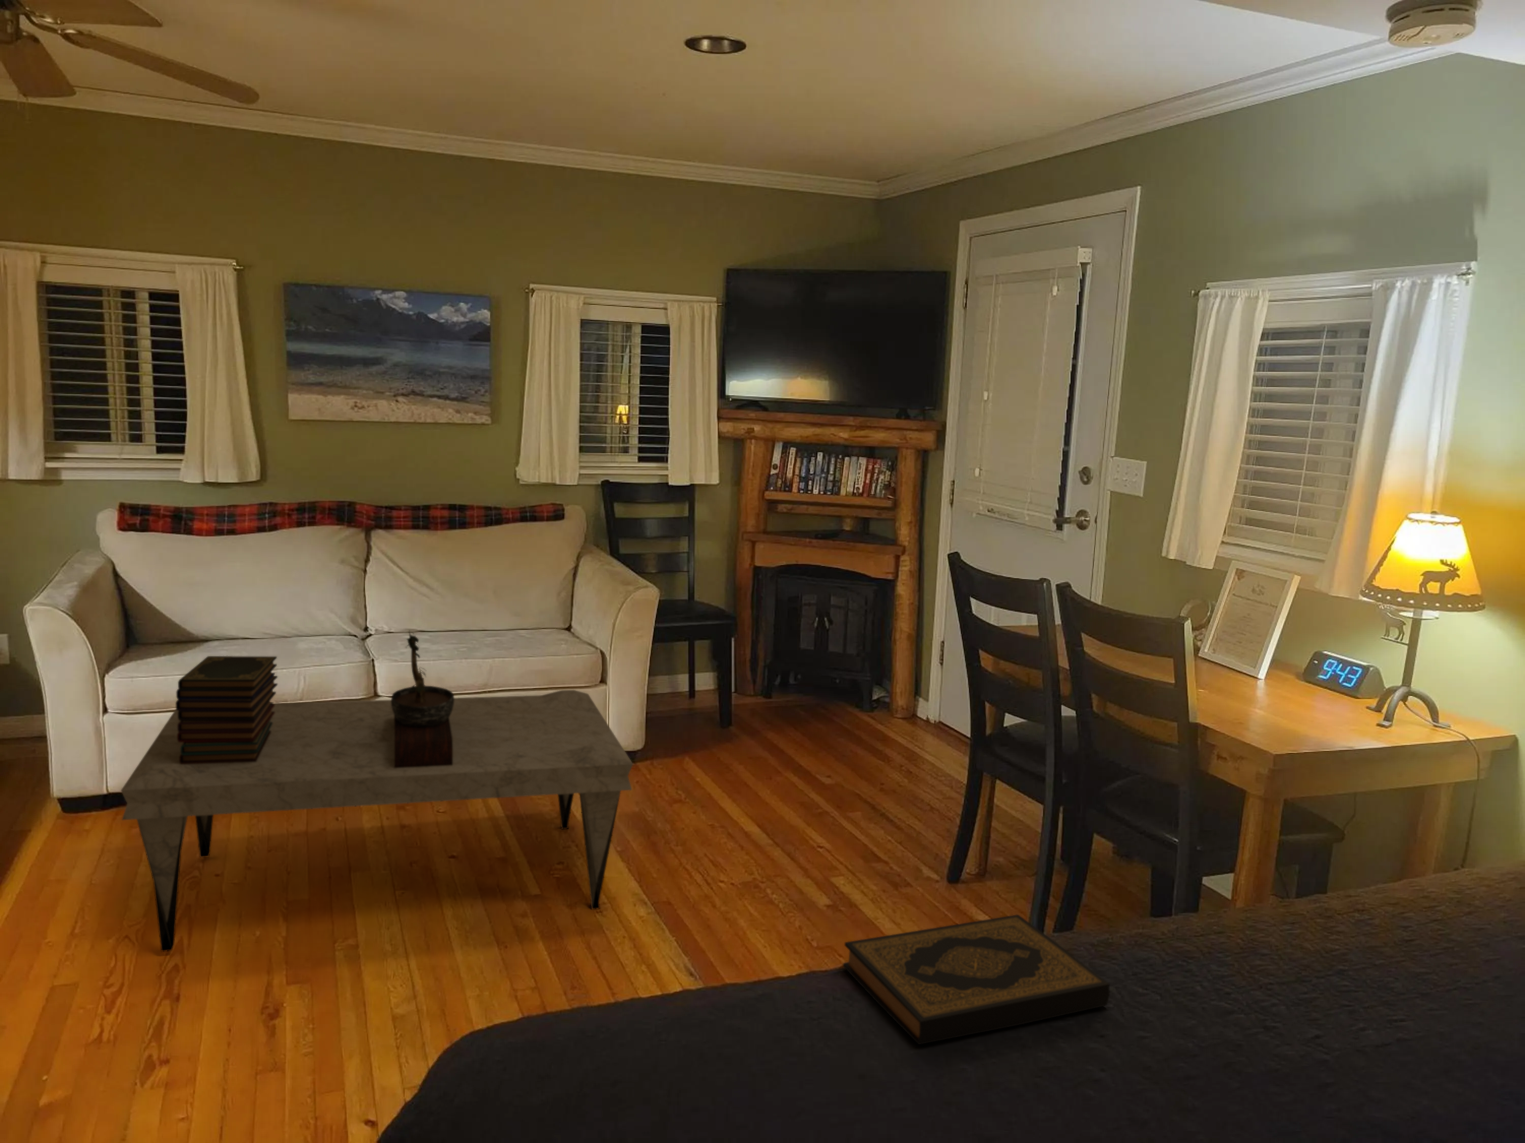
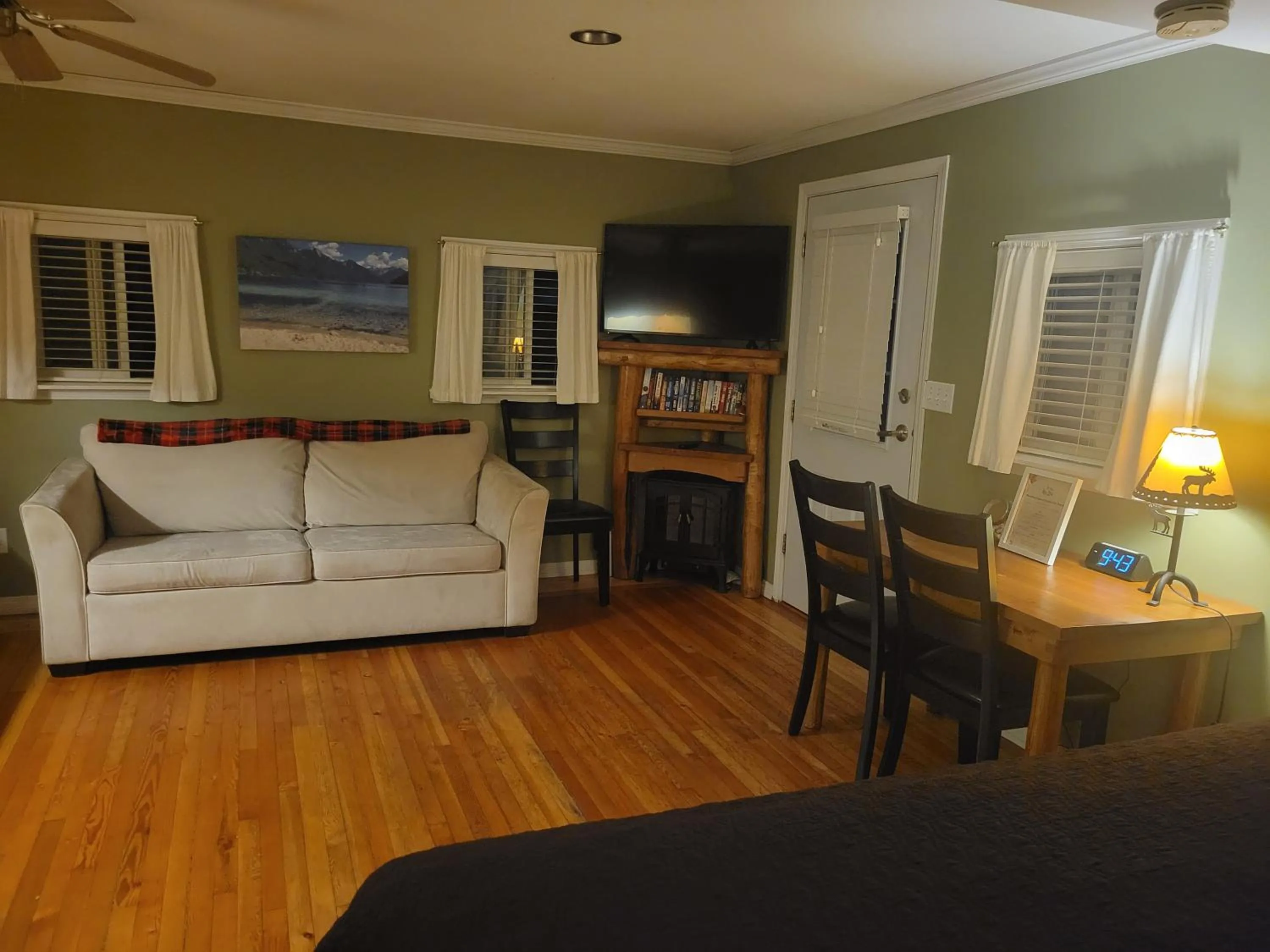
- book stack (229, 707)
- hardback book (974, 974)
- bonsai tree (423, 684)
- coffee table (394, 803)
